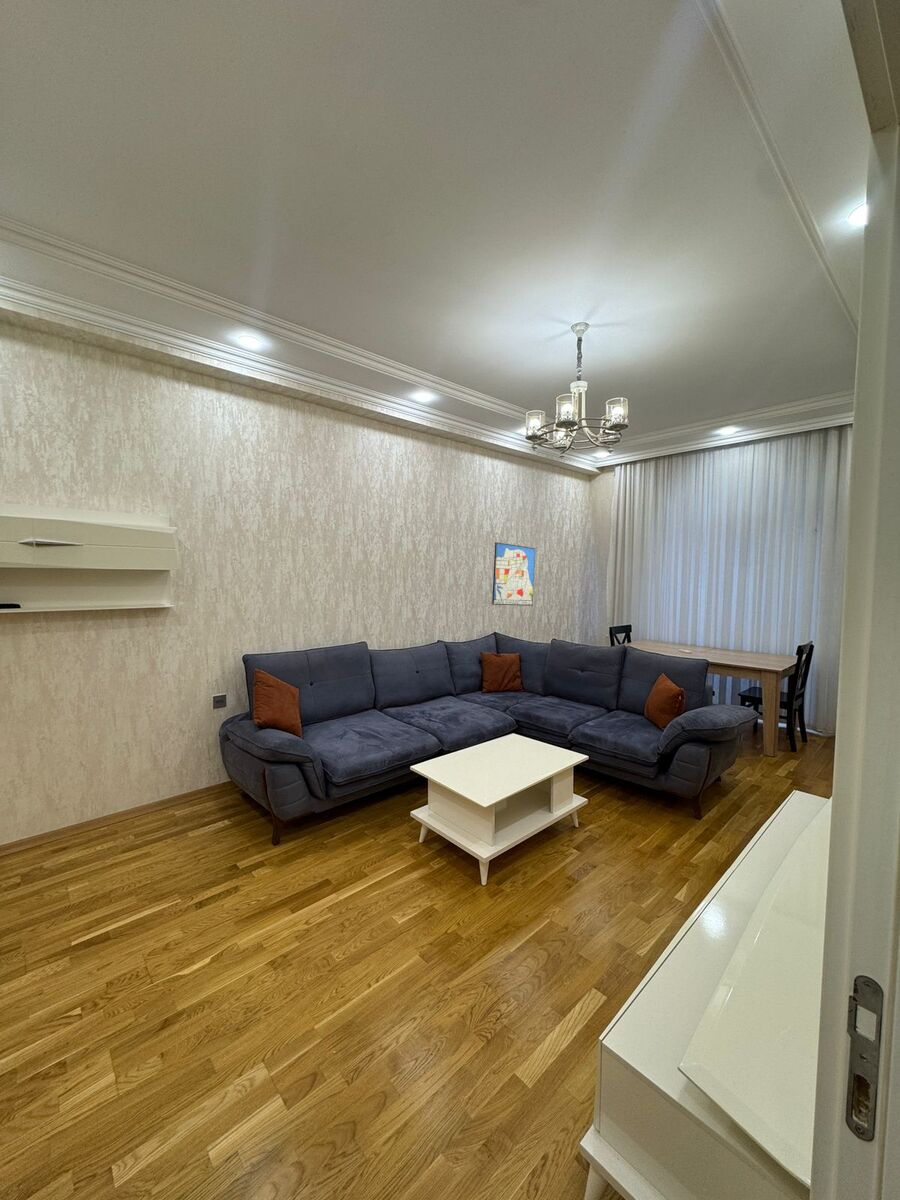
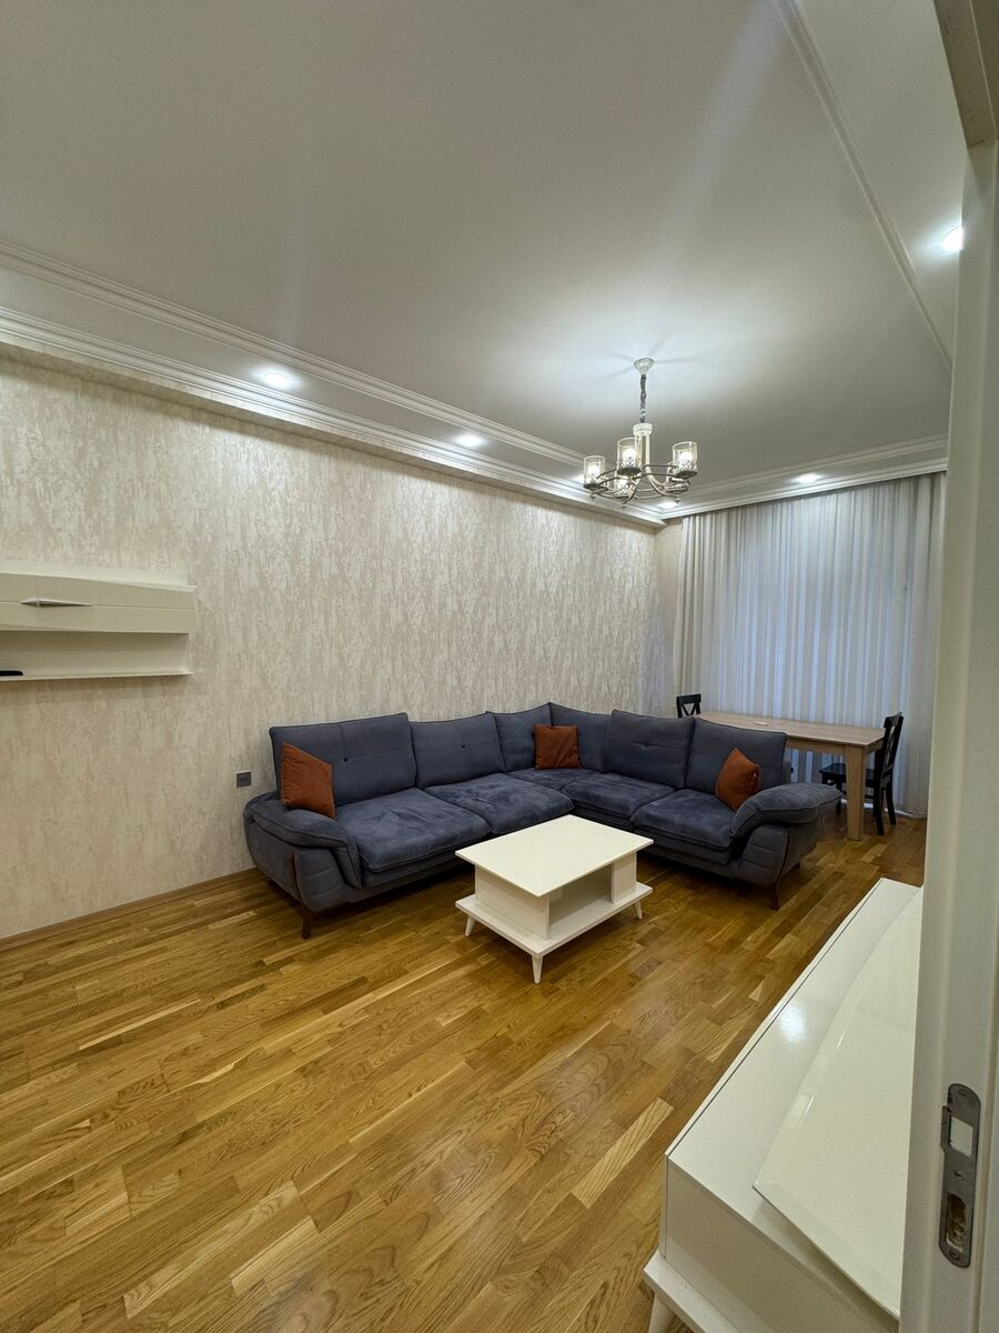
- wall art (514, 575)
